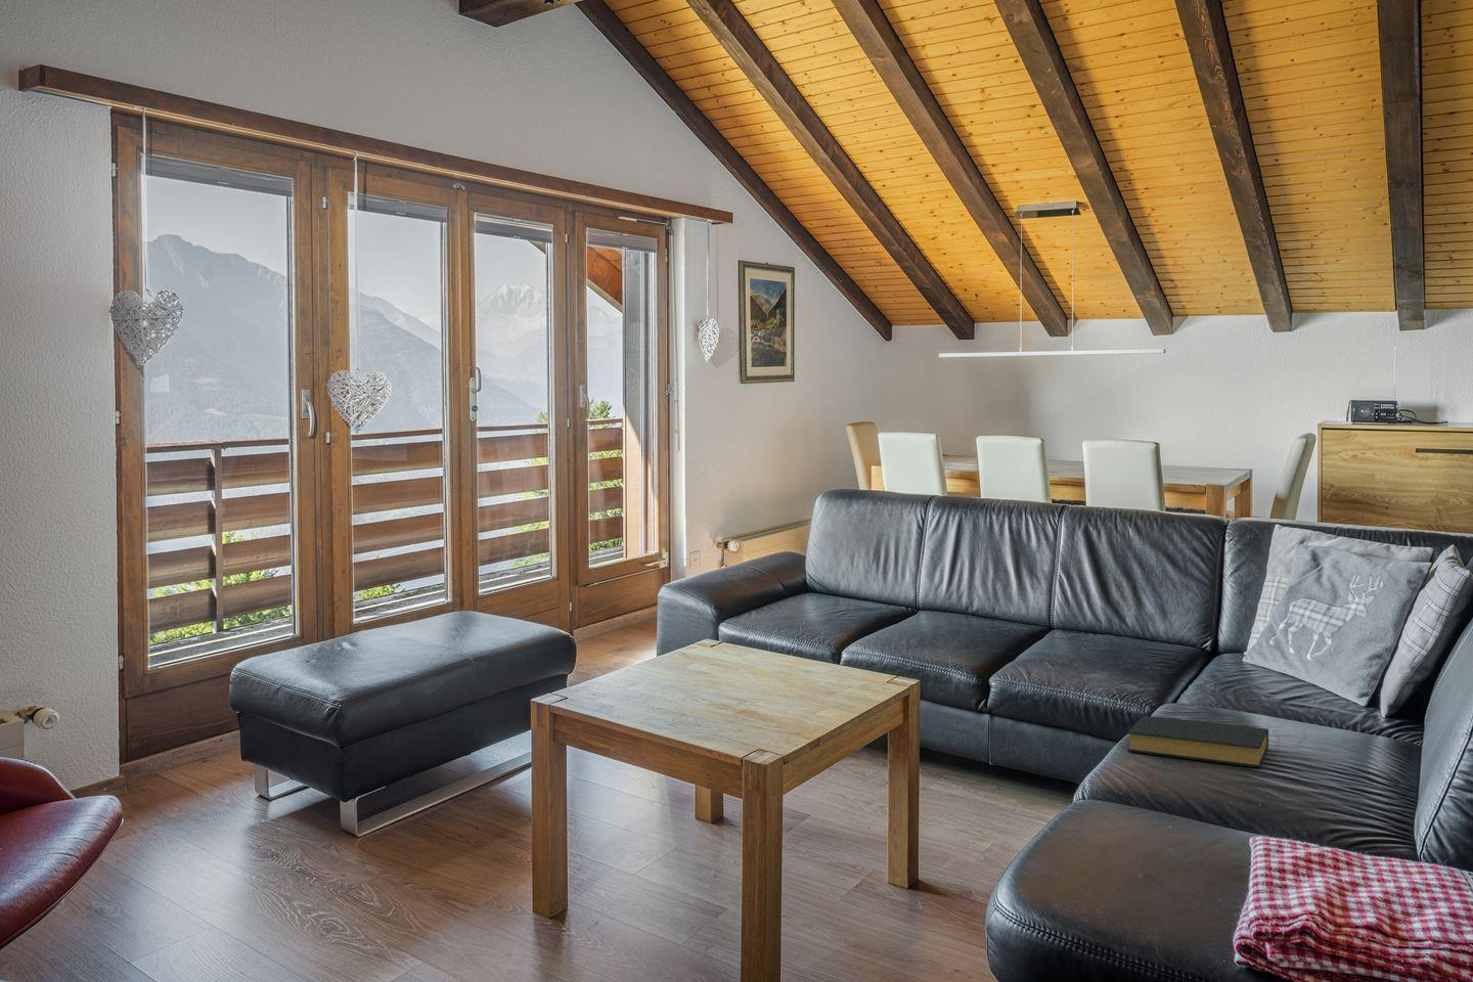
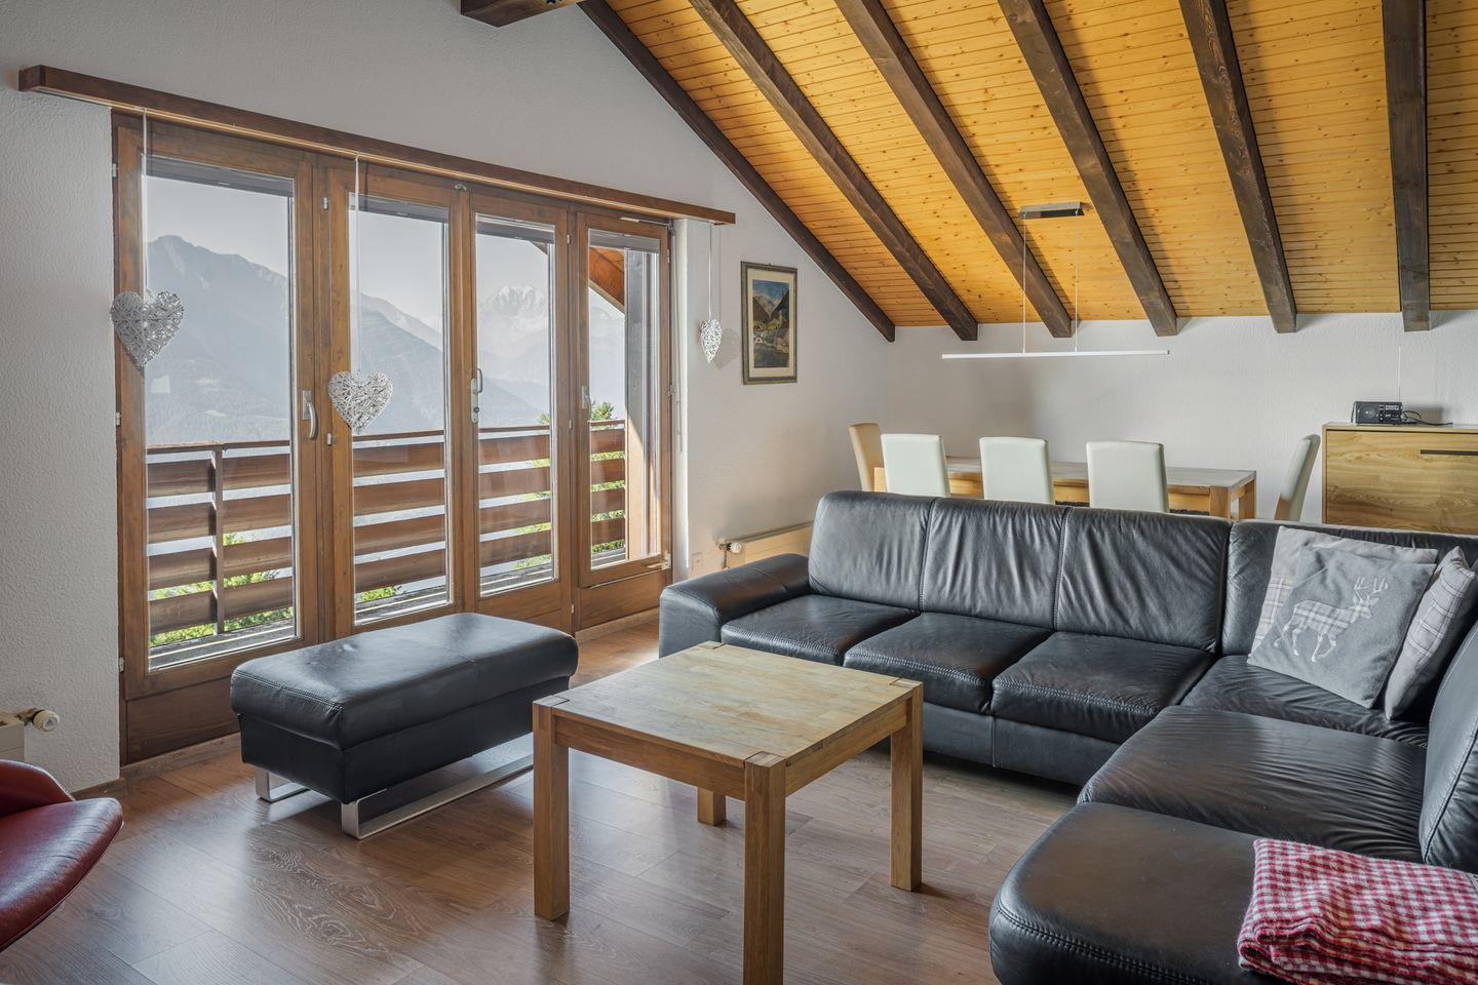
- hardback book (1198, 740)
